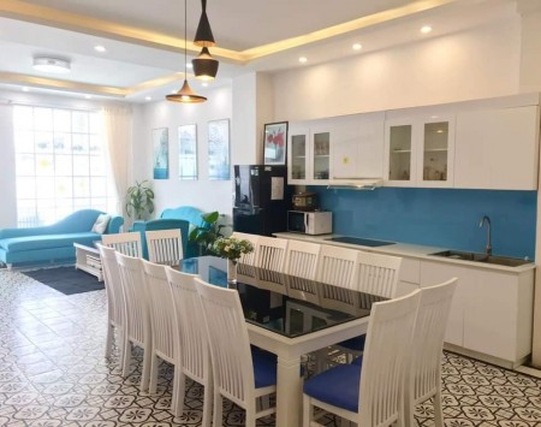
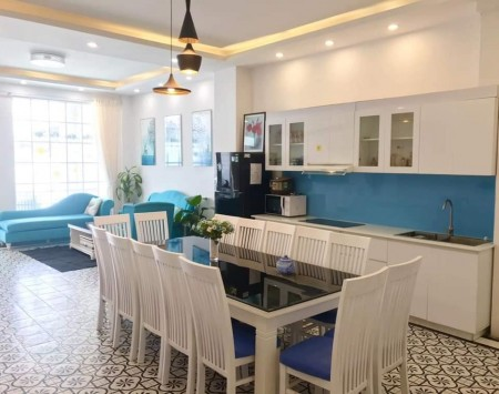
+ teapot (285, 263)
